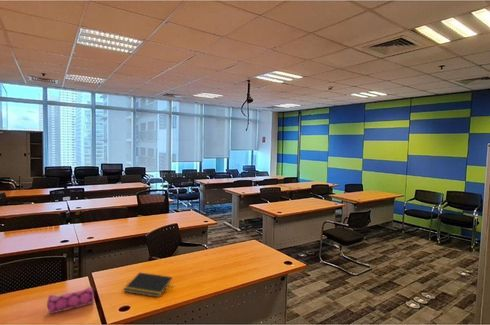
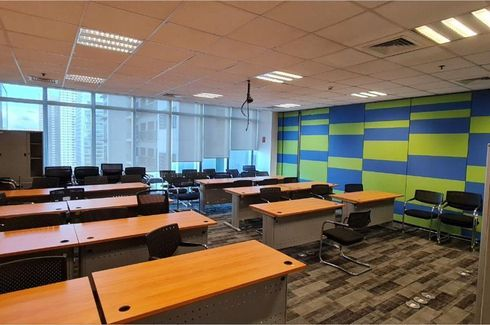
- pencil case (71, 298)
- notepad (148, 284)
